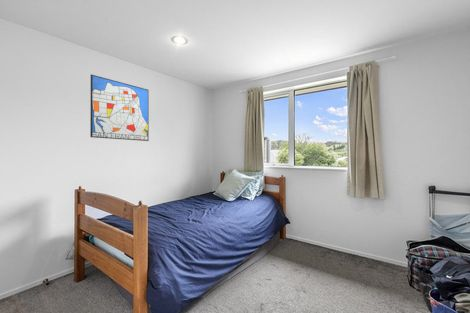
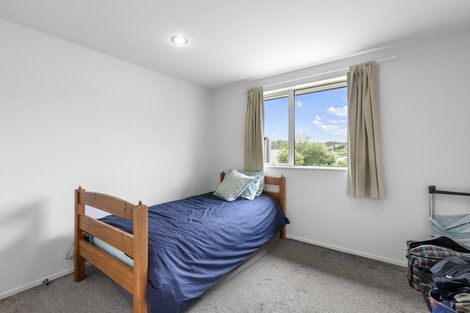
- wall art (122, 111)
